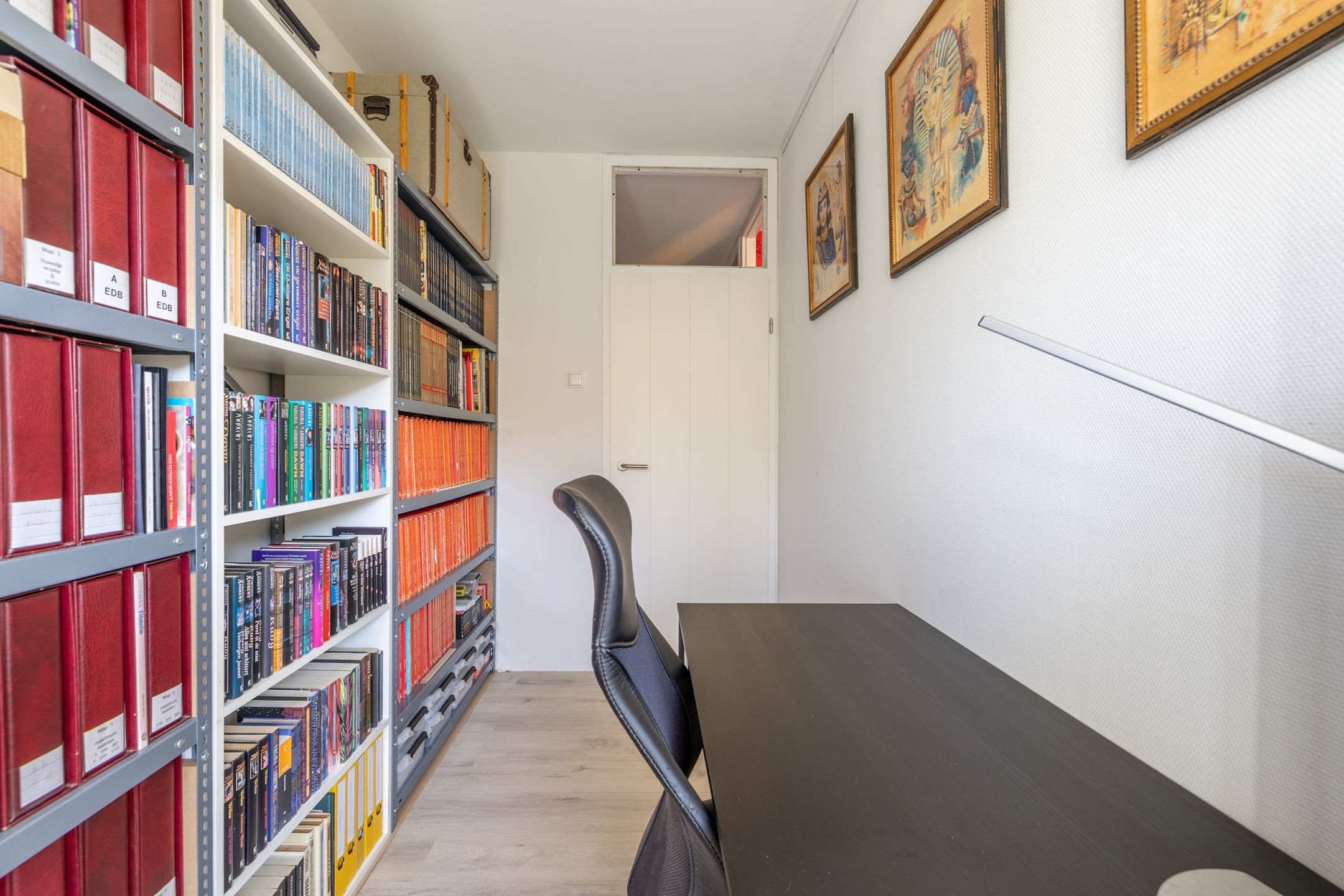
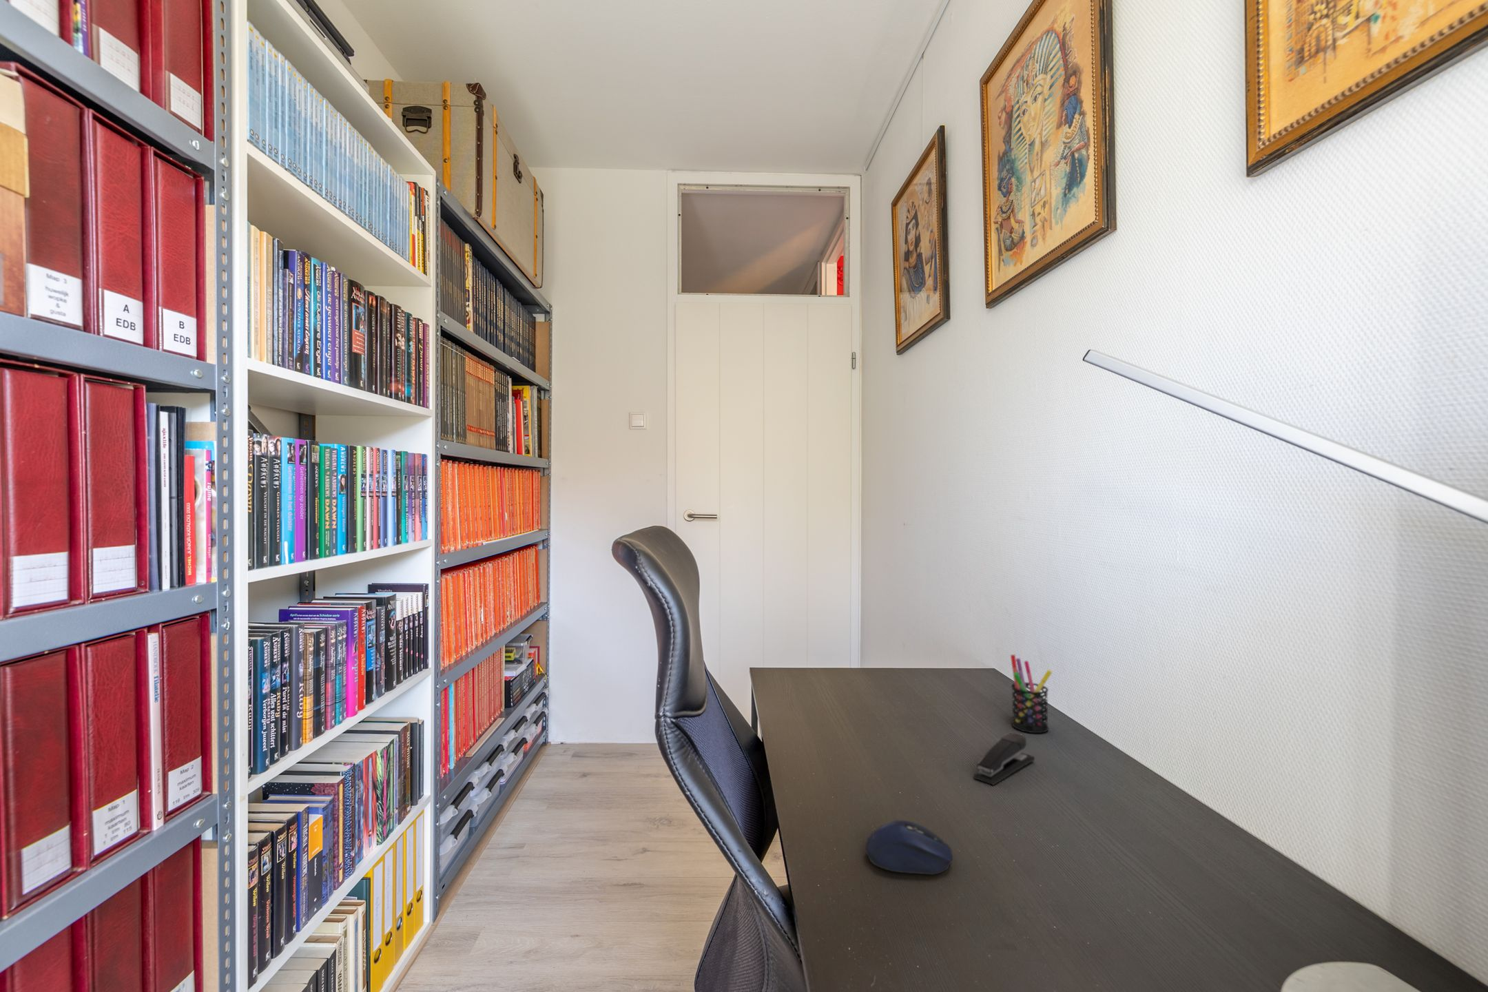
+ pen holder (1025, 692)
+ computer mouse (909, 844)
+ stapler (1004, 755)
